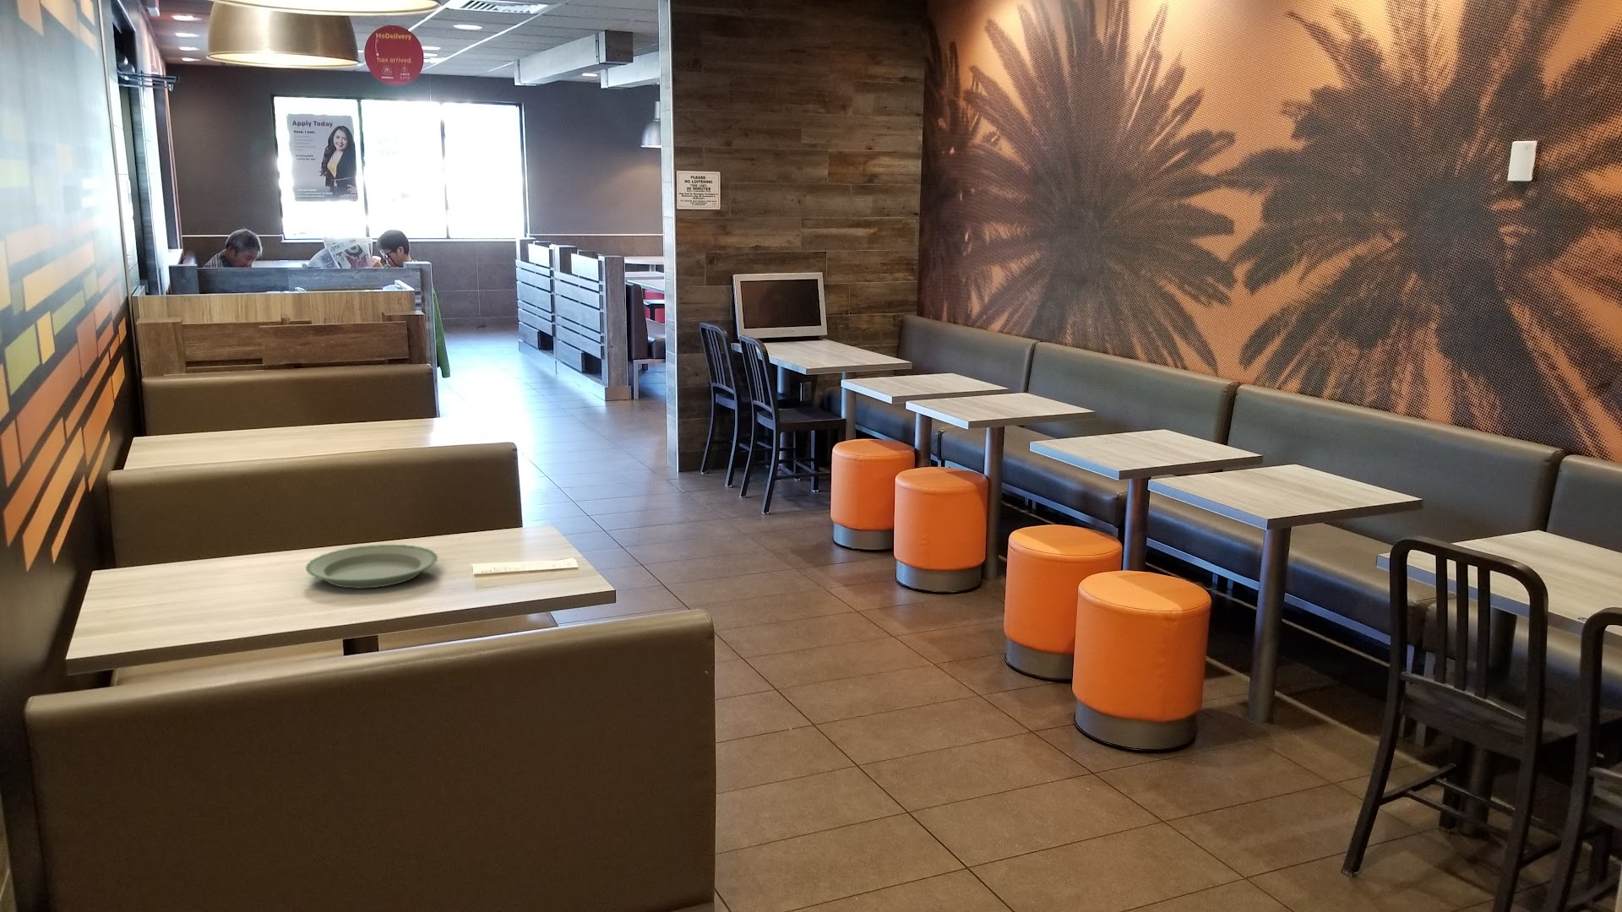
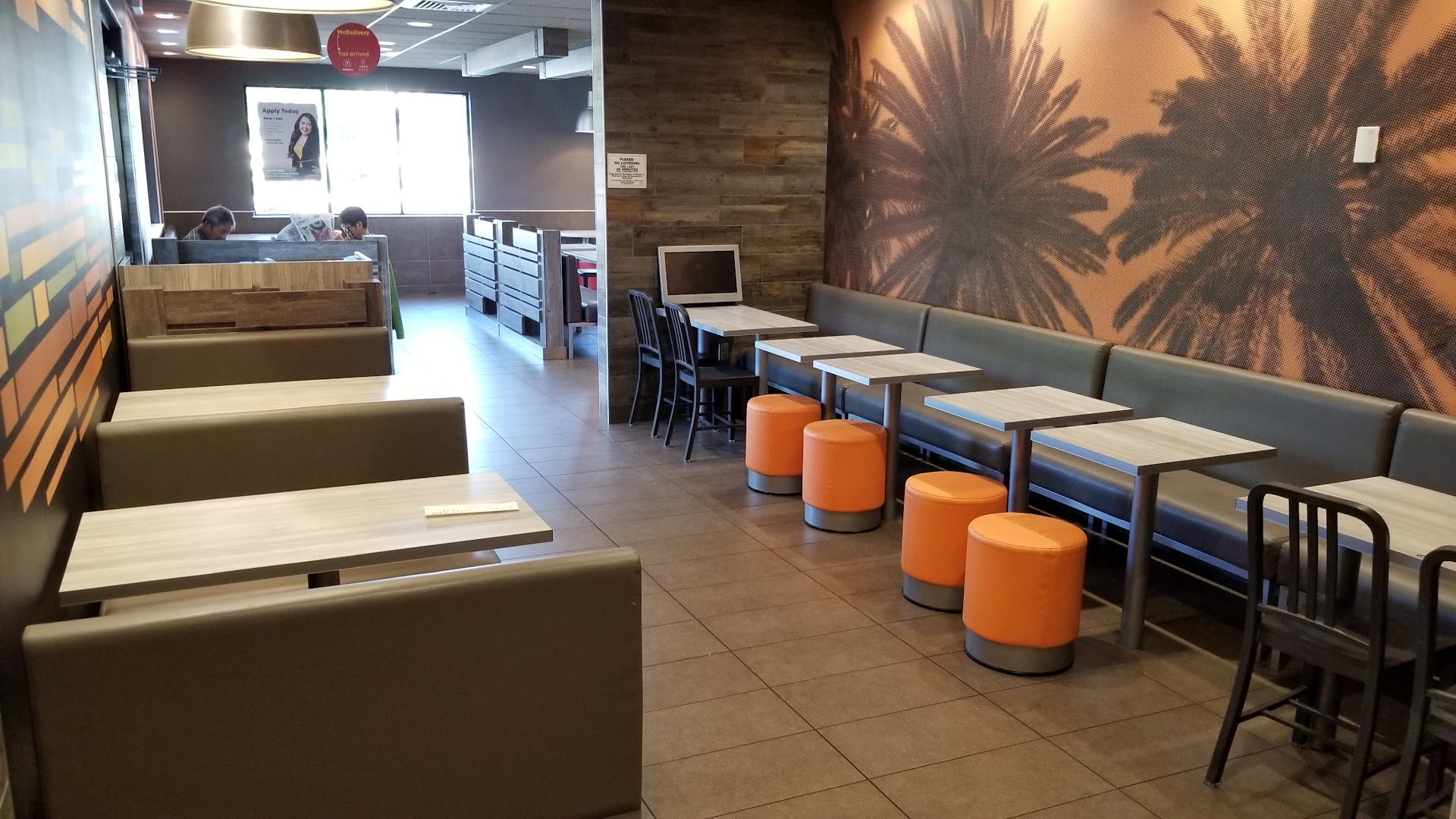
- plate (372, 568)
